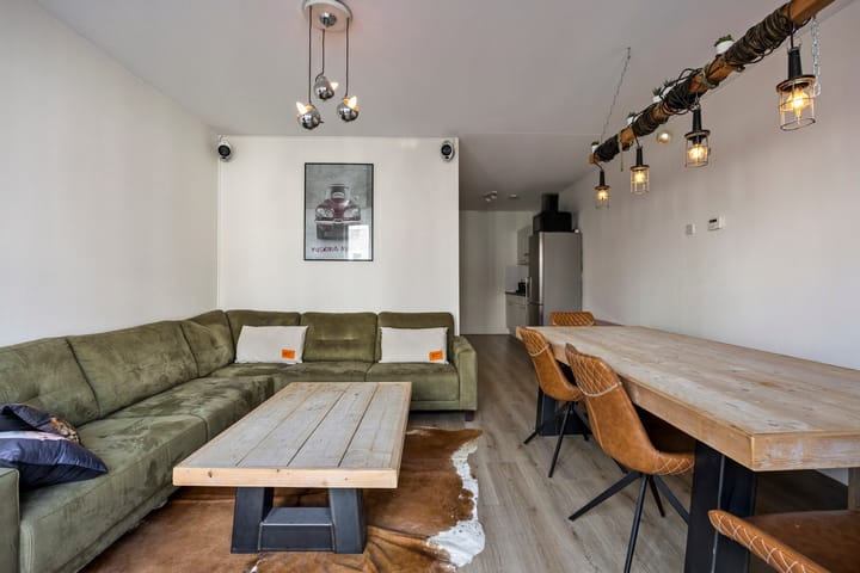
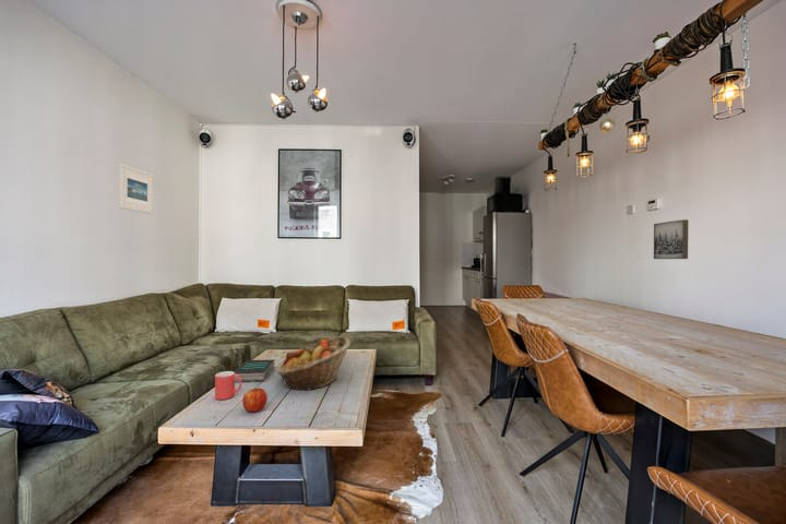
+ mug (228, 384)
+ book (254, 370)
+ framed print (136, 190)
+ fruit basket (314, 360)
+ apple (254, 398)
+ wall art (669, 240)
